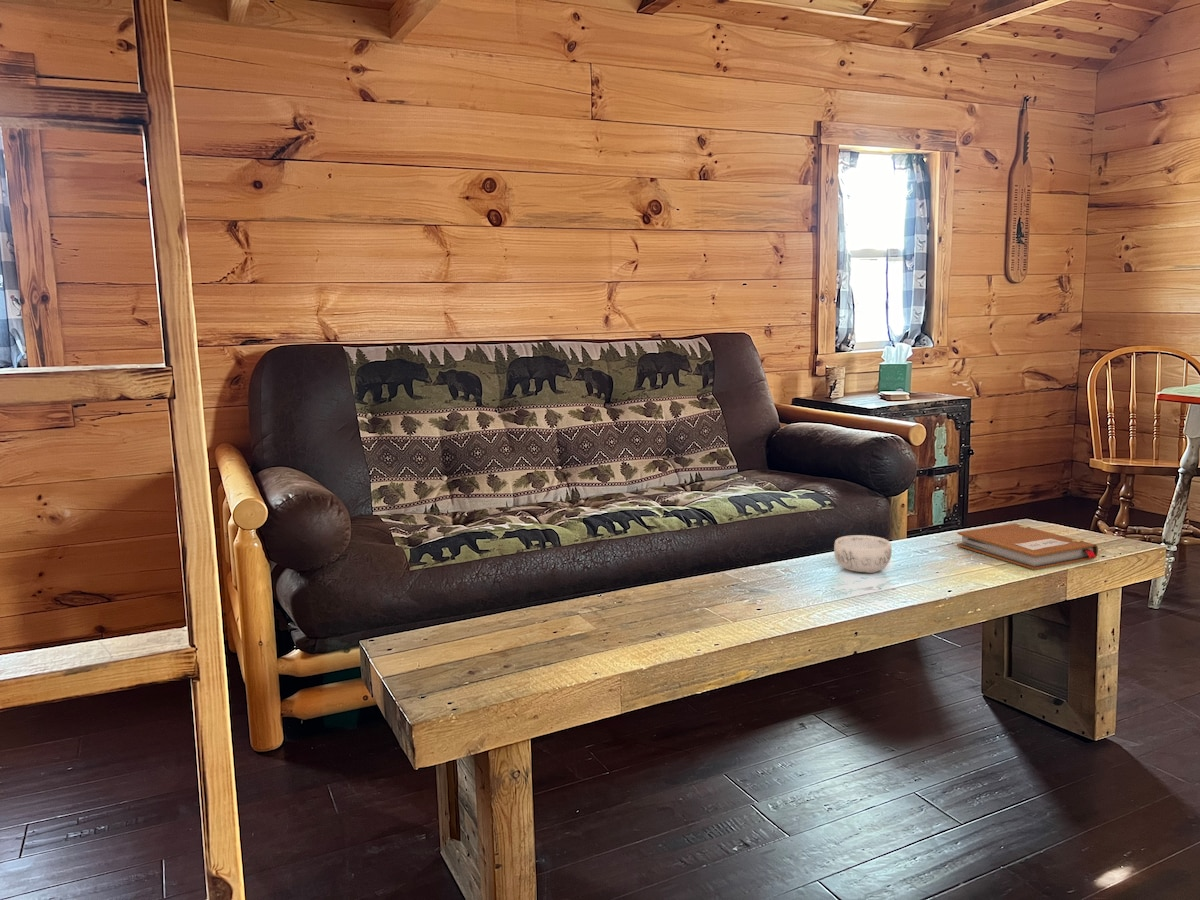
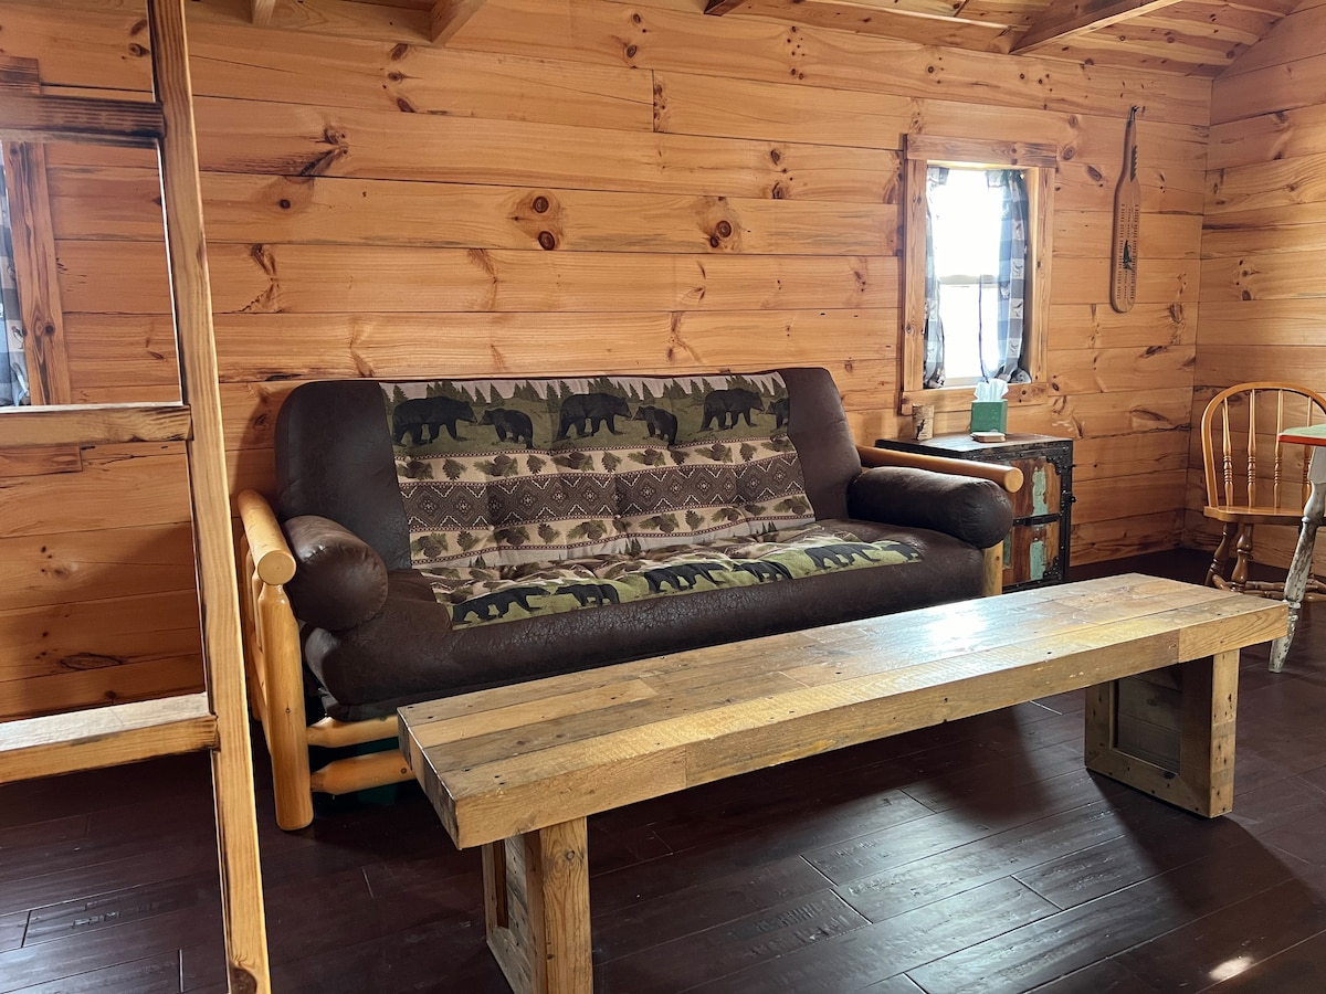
- decorative bowl (861, 553)
- notebook (1027, 545)
